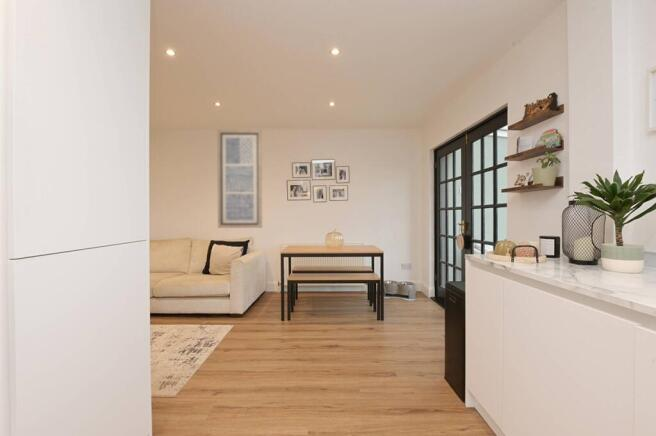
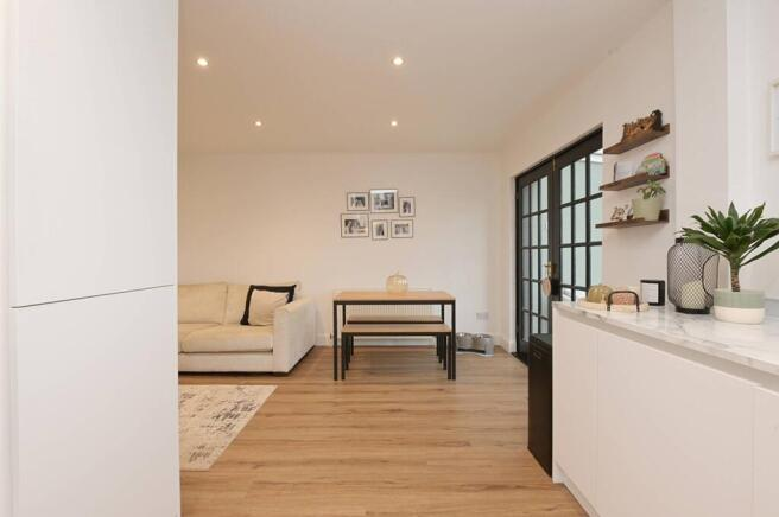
- wall art (239, 179)
